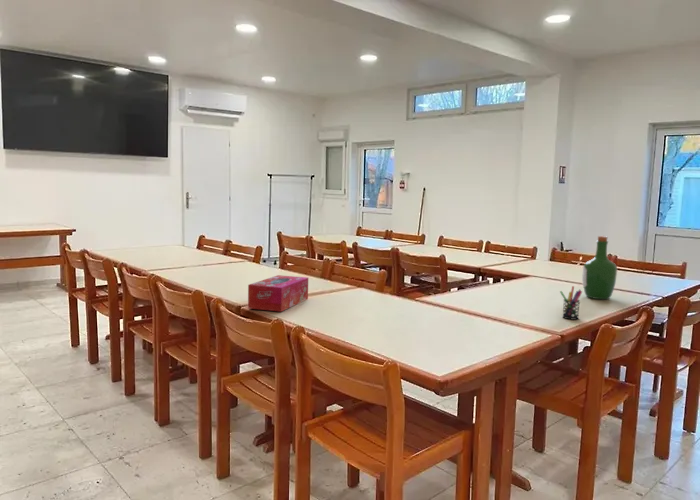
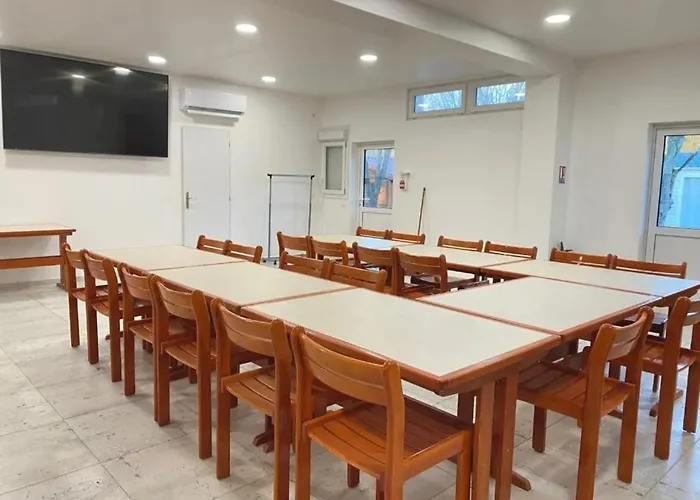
- pen holder (570, 302)
- tissue box (279, 292)
- wine bottle (600, 266)
